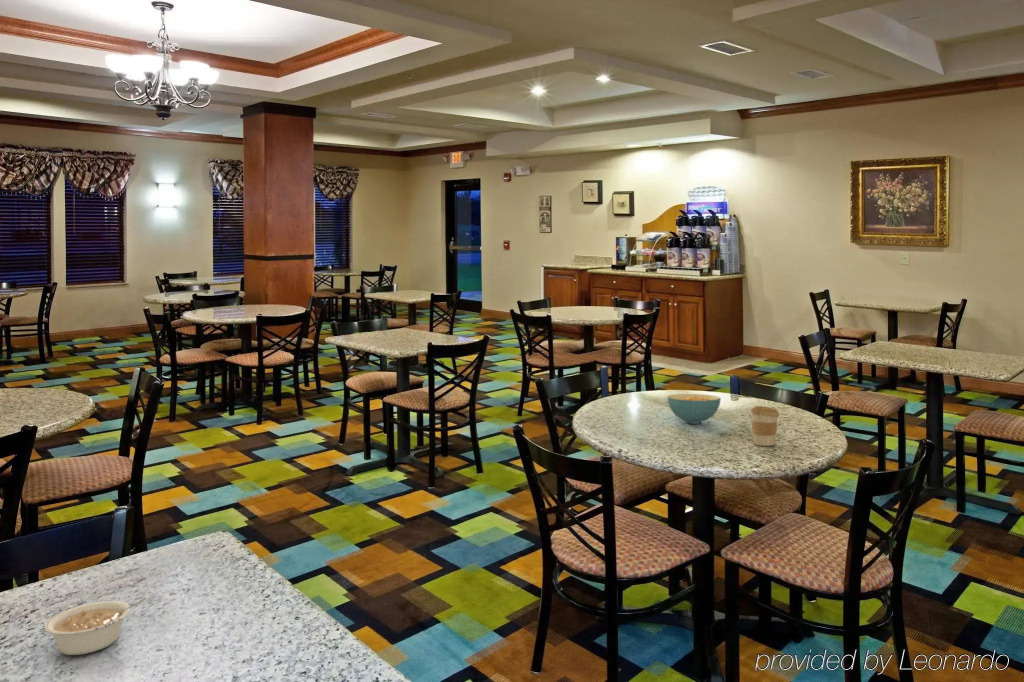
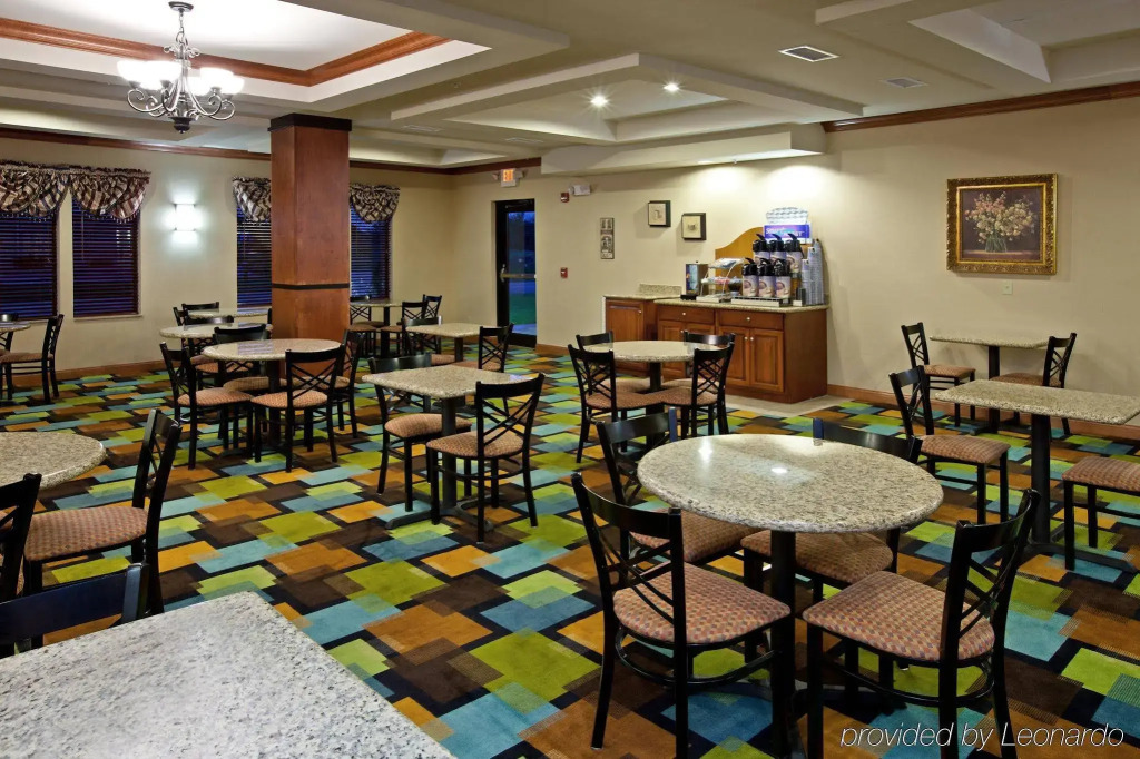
- coffee cup (764, 425)
- cereal bowl (693, 409)
- legume (91, 625)
